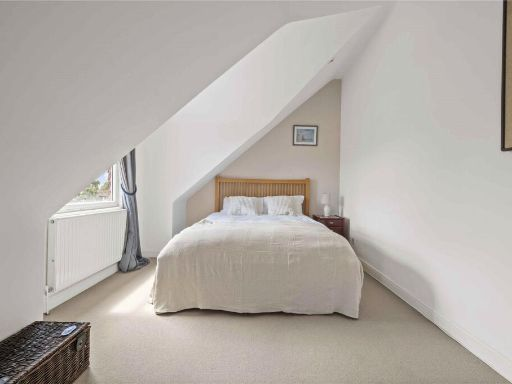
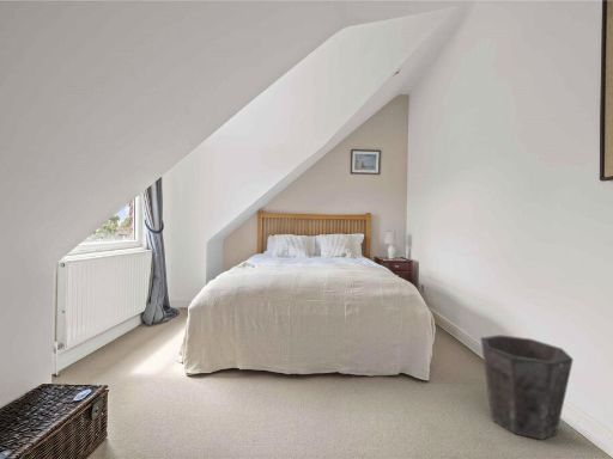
+ waste bin (522, 384)
